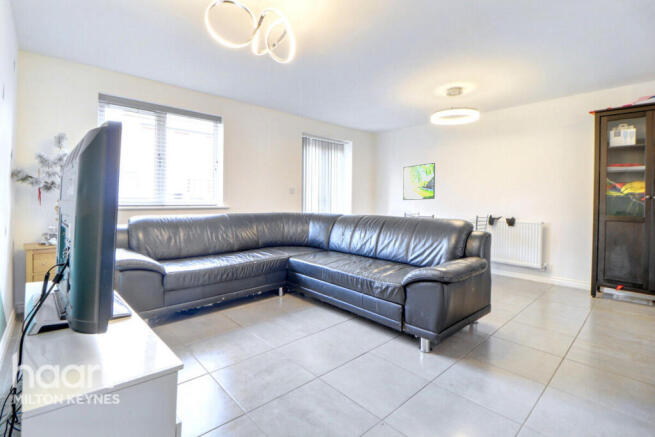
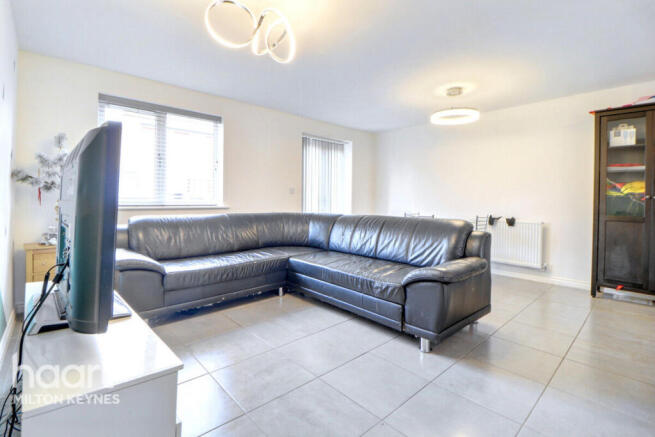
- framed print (418, 182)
